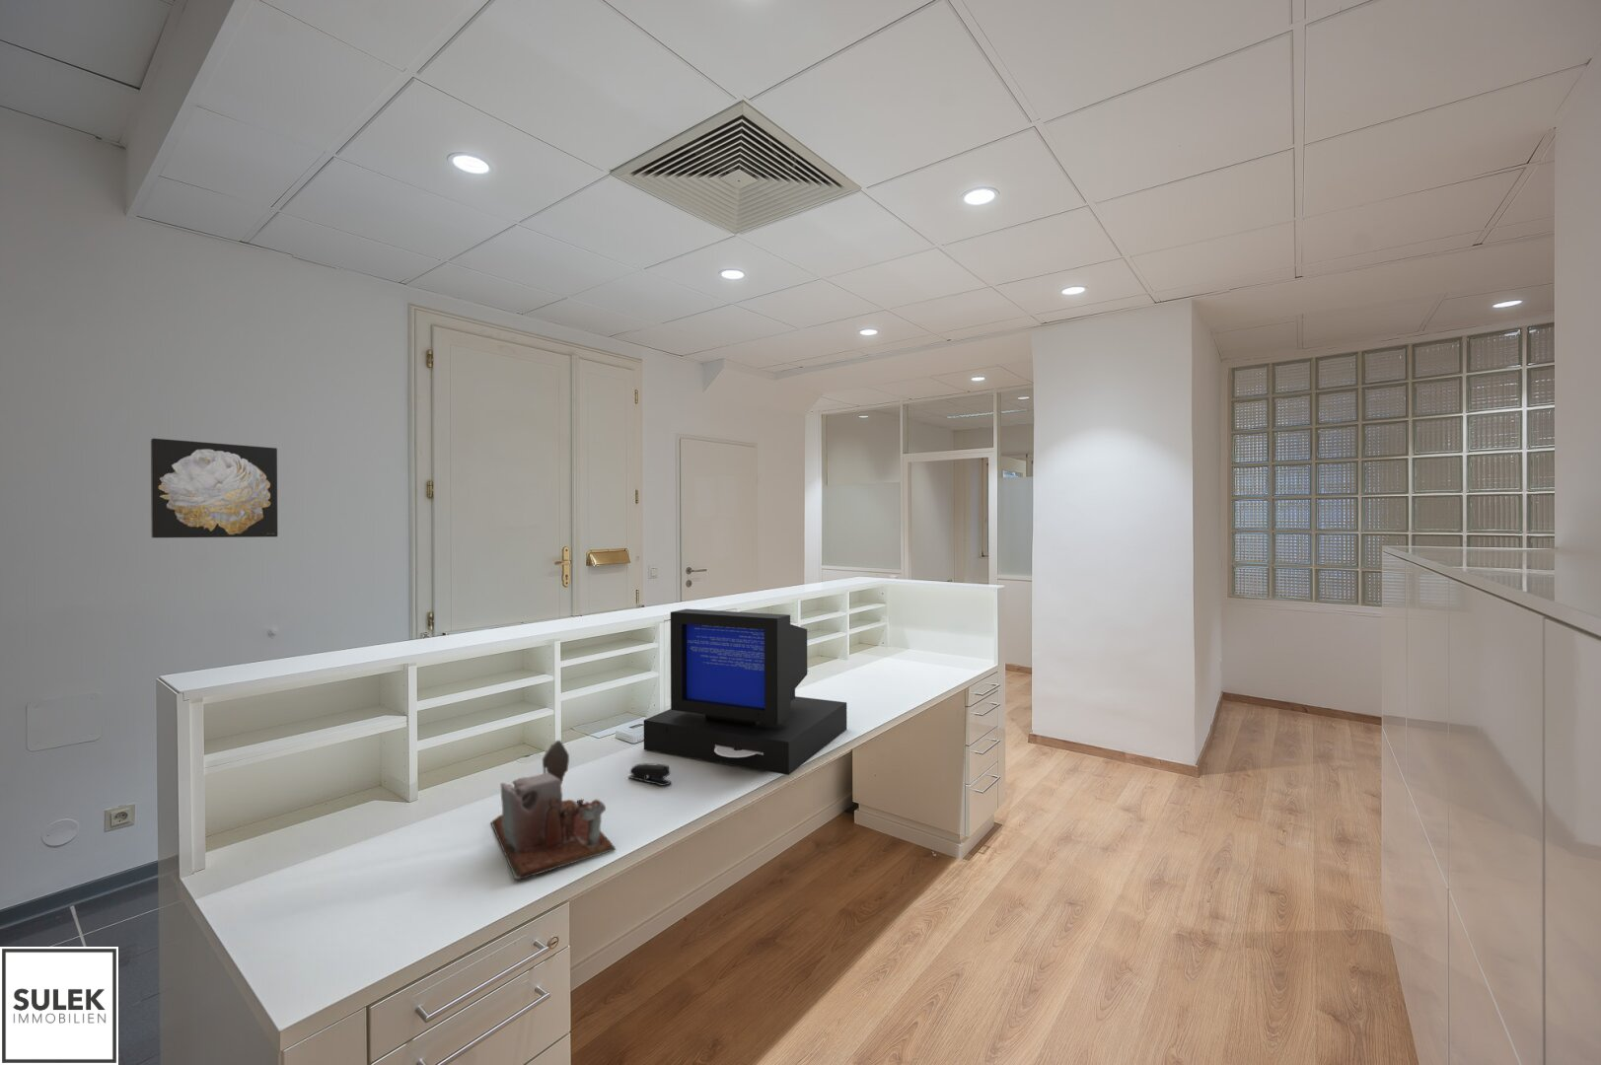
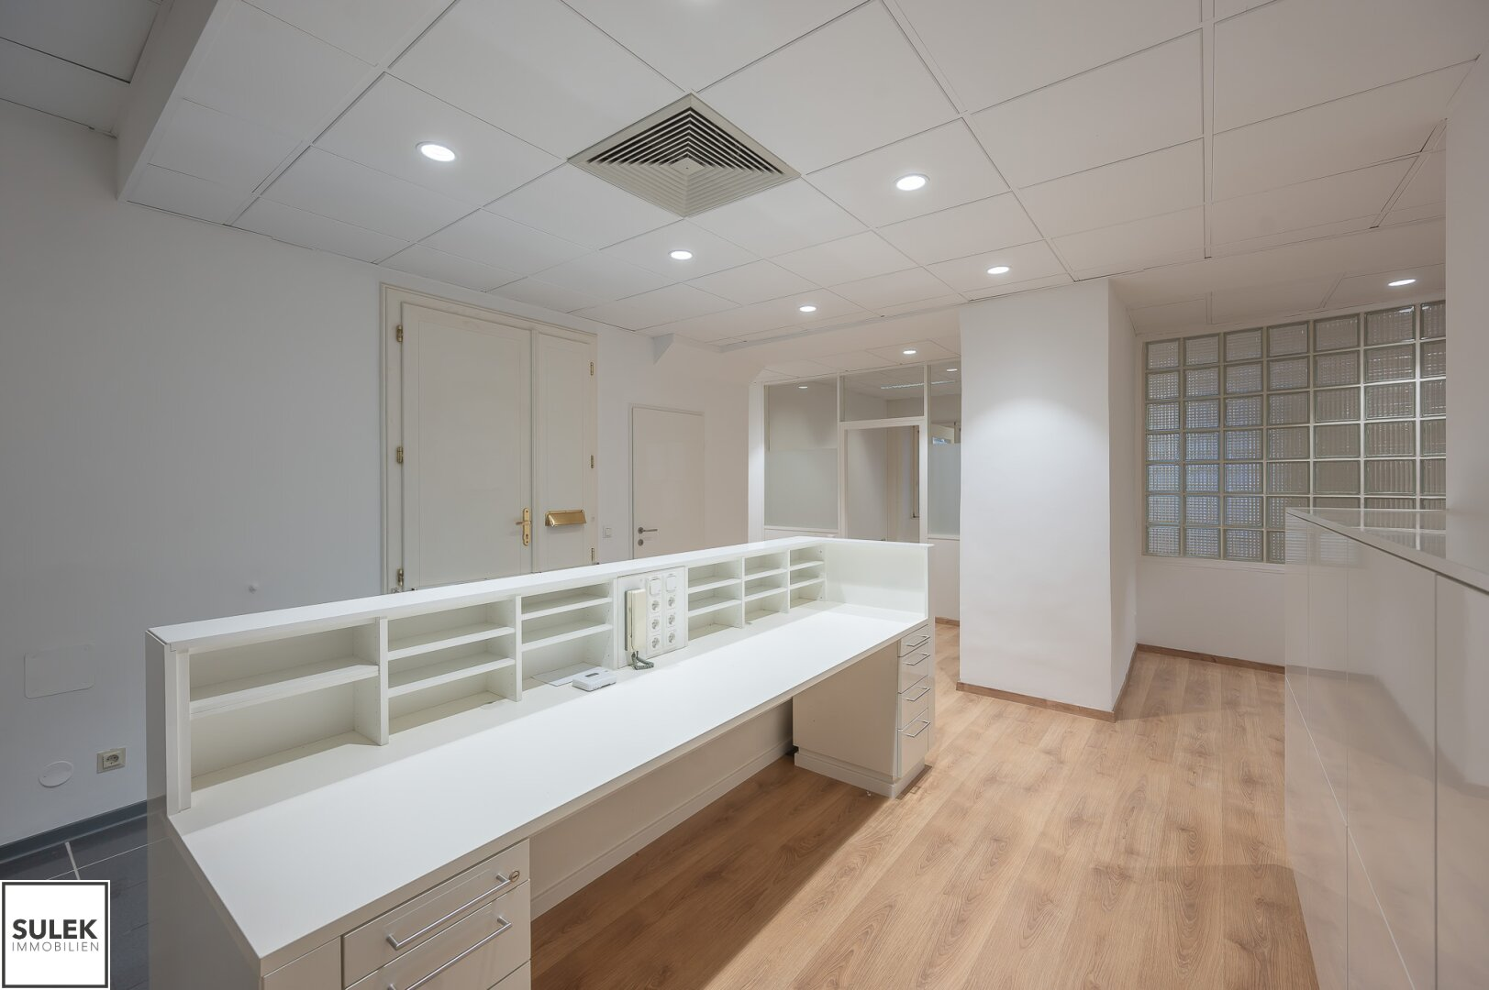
- monitor (745, 675)
- desk organizer (549, 792)
- stapler (649, 771)
- wall art (218, 490)
